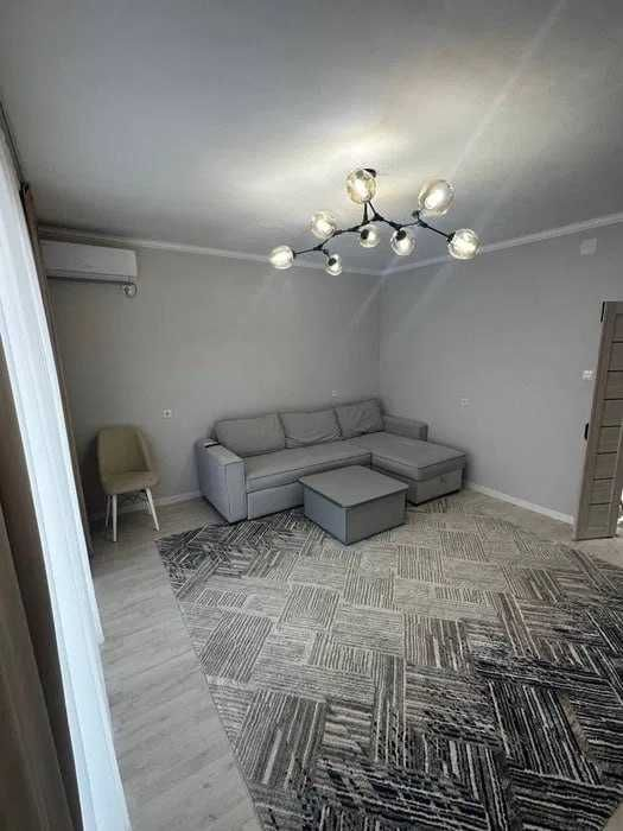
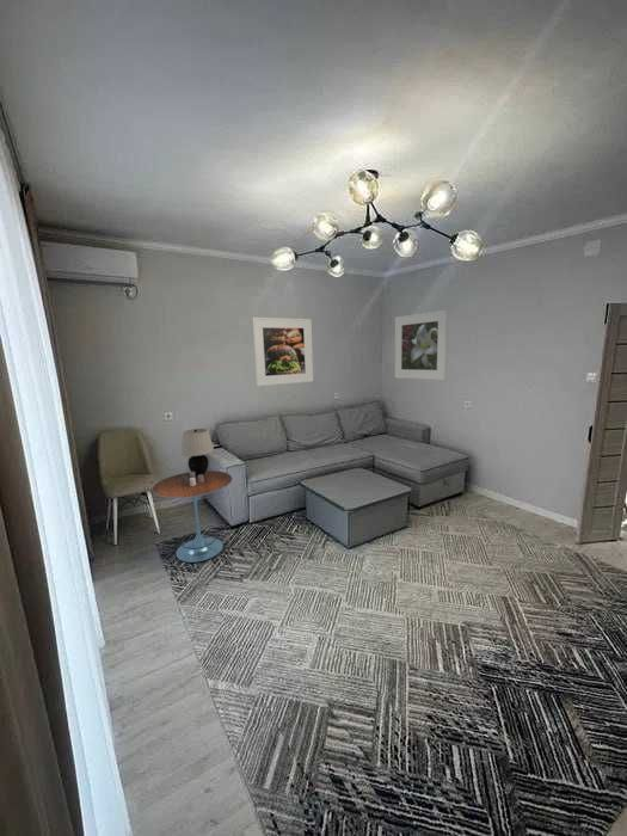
+ table lamp (197, 451)
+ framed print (284, 351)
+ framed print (418, 346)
+ side table (196, 510)
